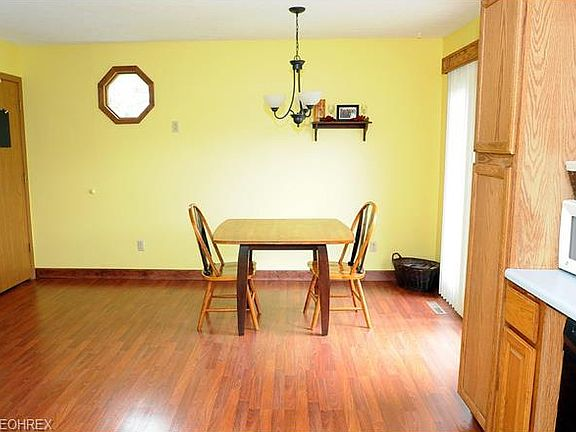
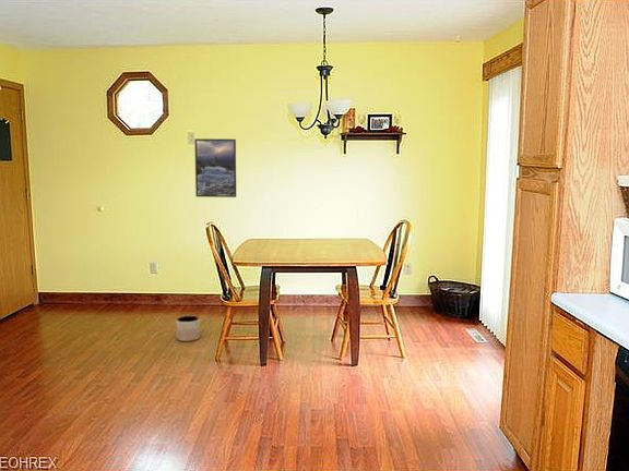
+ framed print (215, 168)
+ planter (188, 328)
